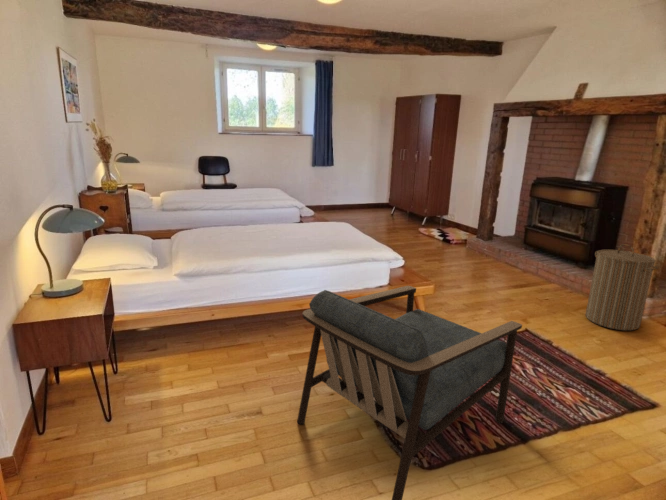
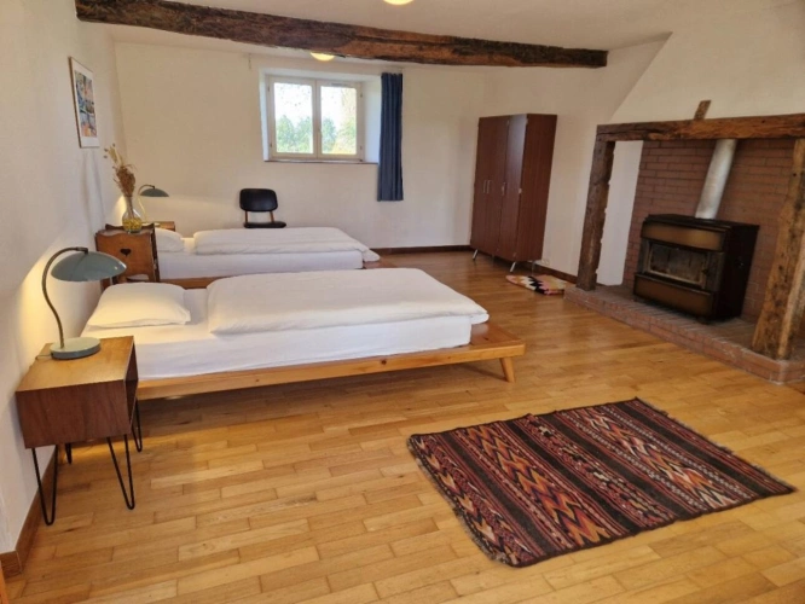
- armchair (408, 358)
- laundry hamper (619, 283)
